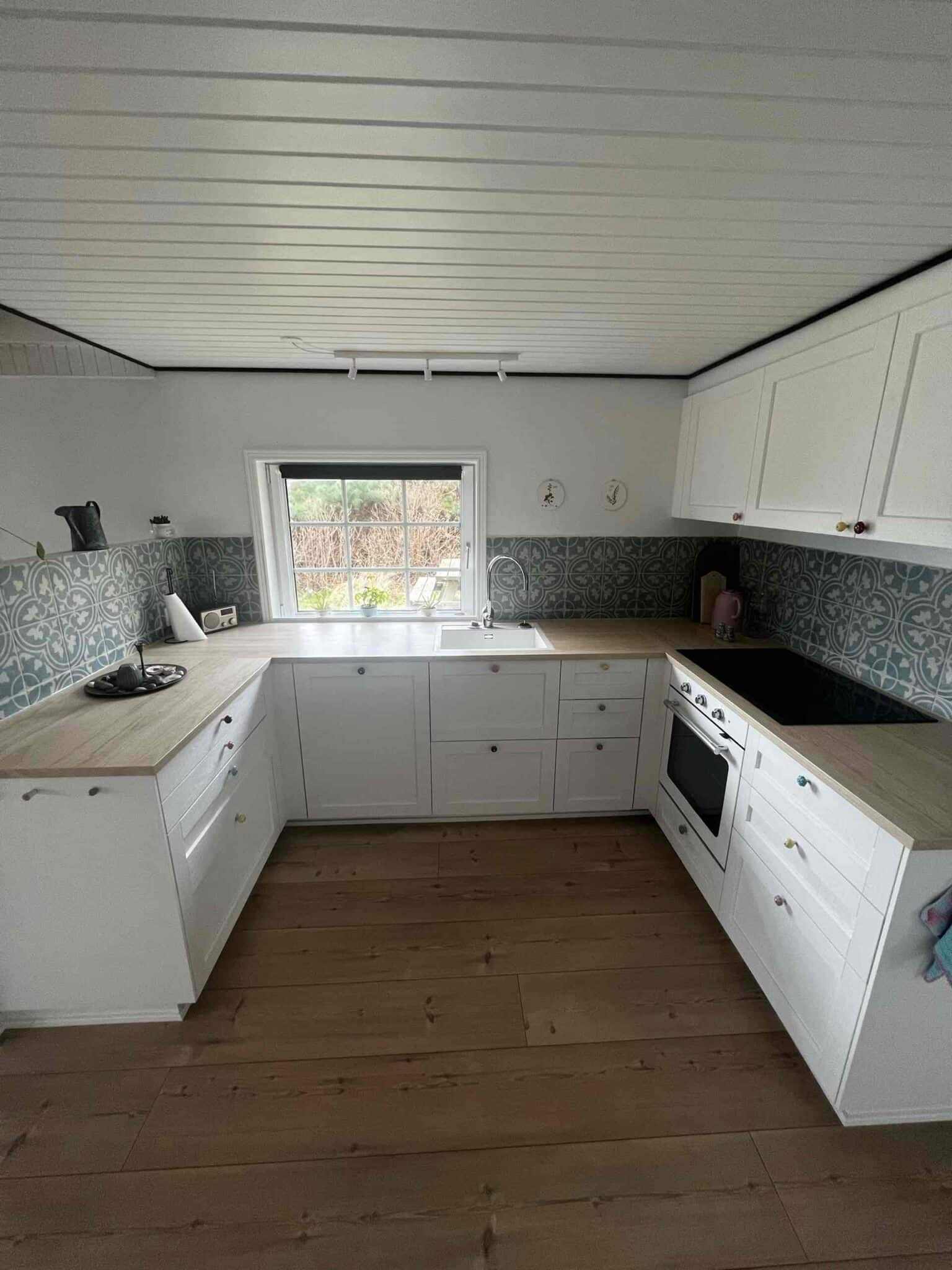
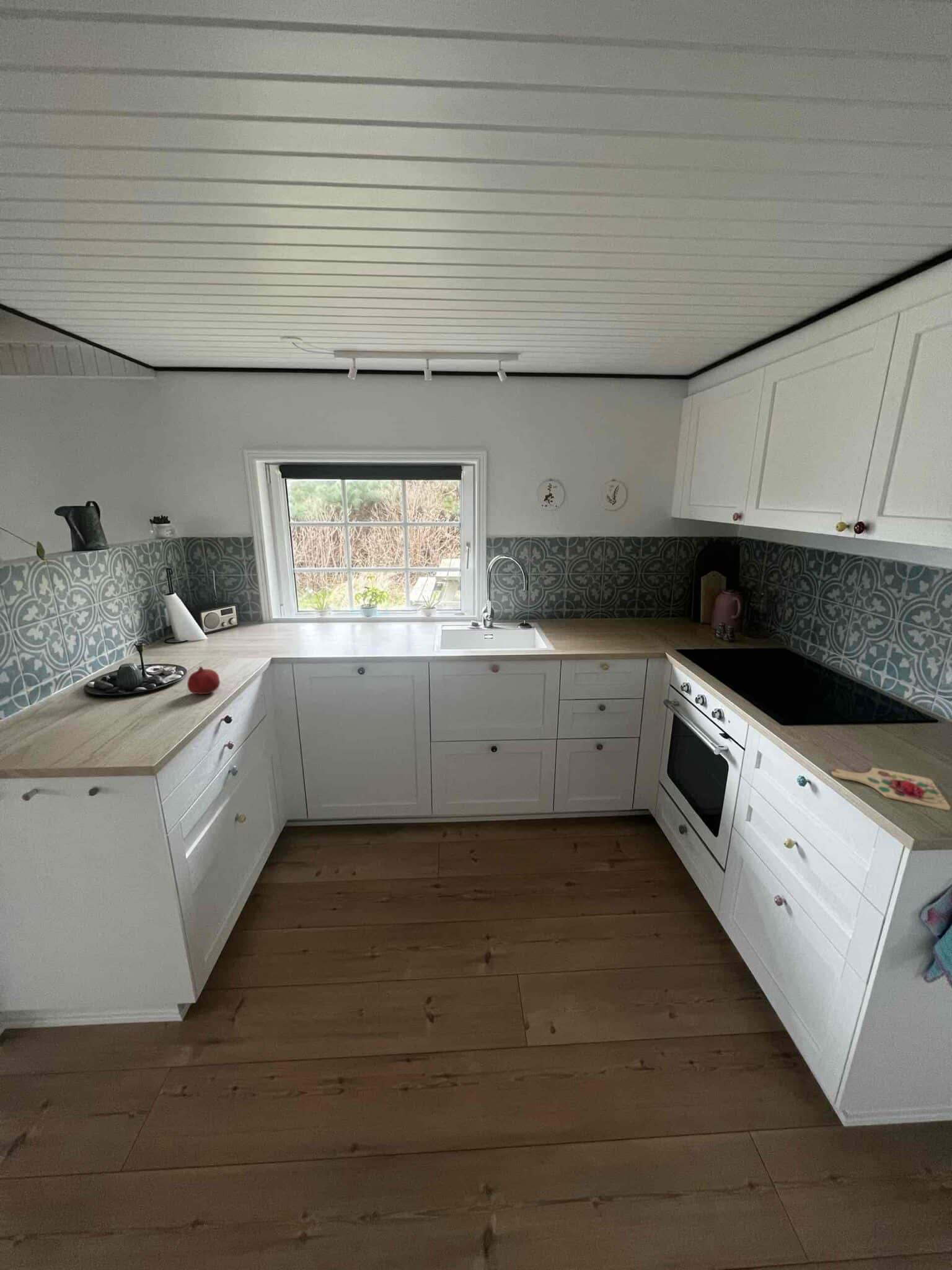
+ cutting board (884, 779)
+ fruit (203, 679)
